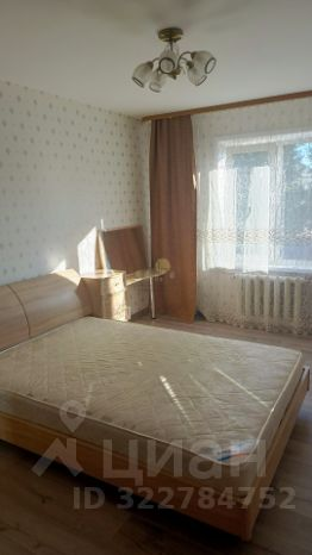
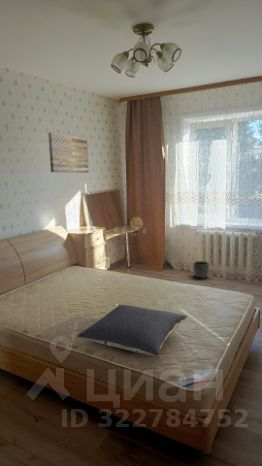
+ pillow (135, 326)
+ planter (201, 270)
+ wall art (70, 154)
